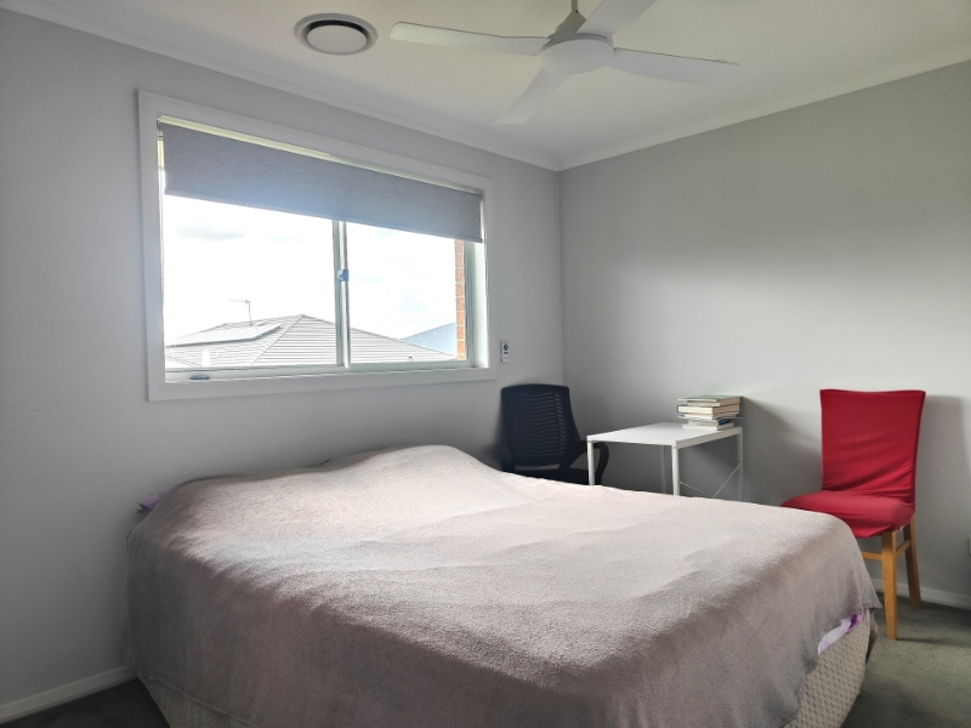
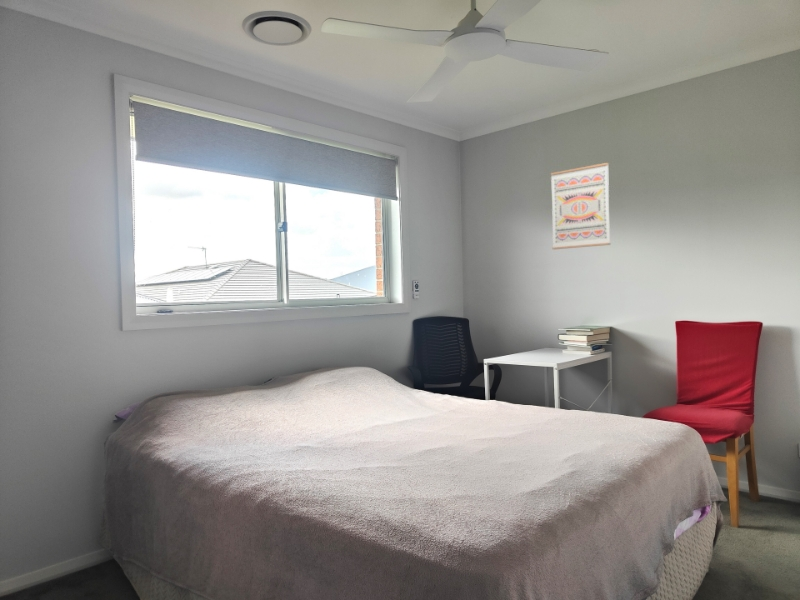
+ wall art (579, 207)
